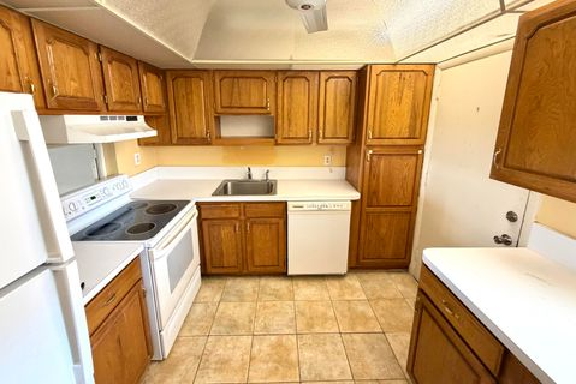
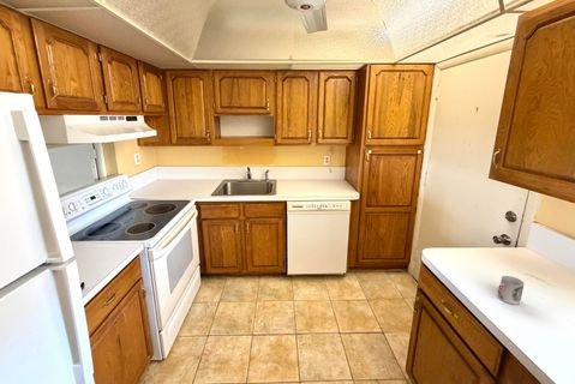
+ cup (508, 289)
